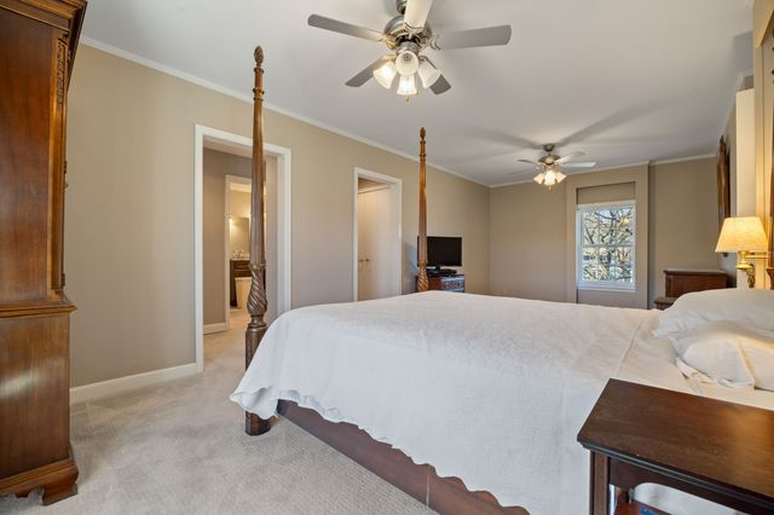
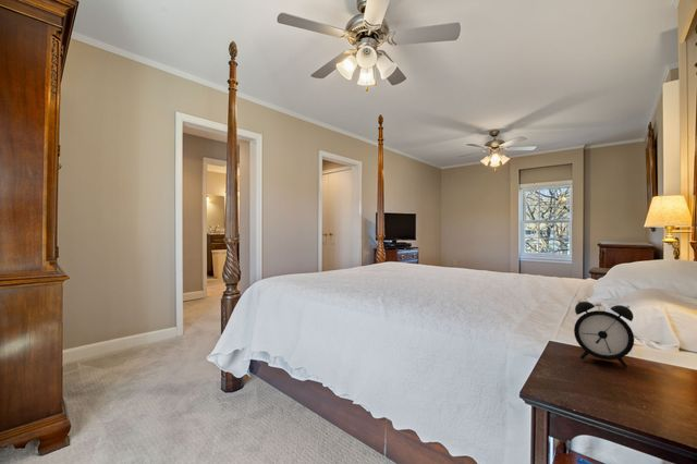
+ alarm clock (602, 332)
